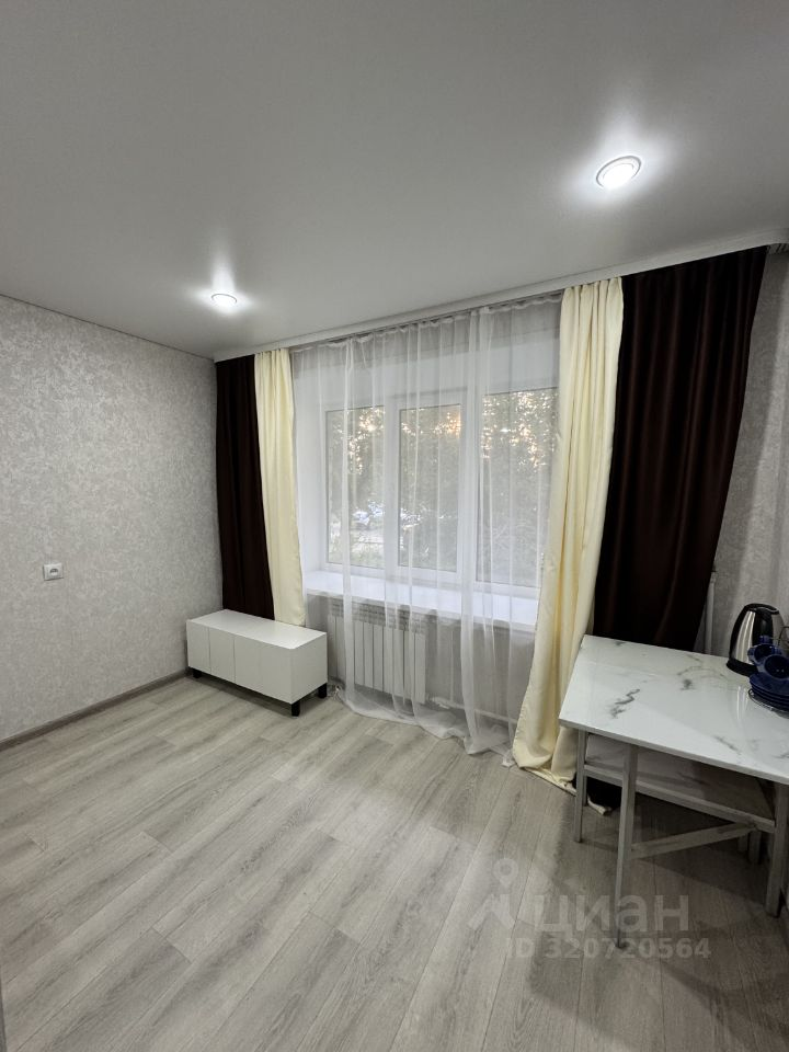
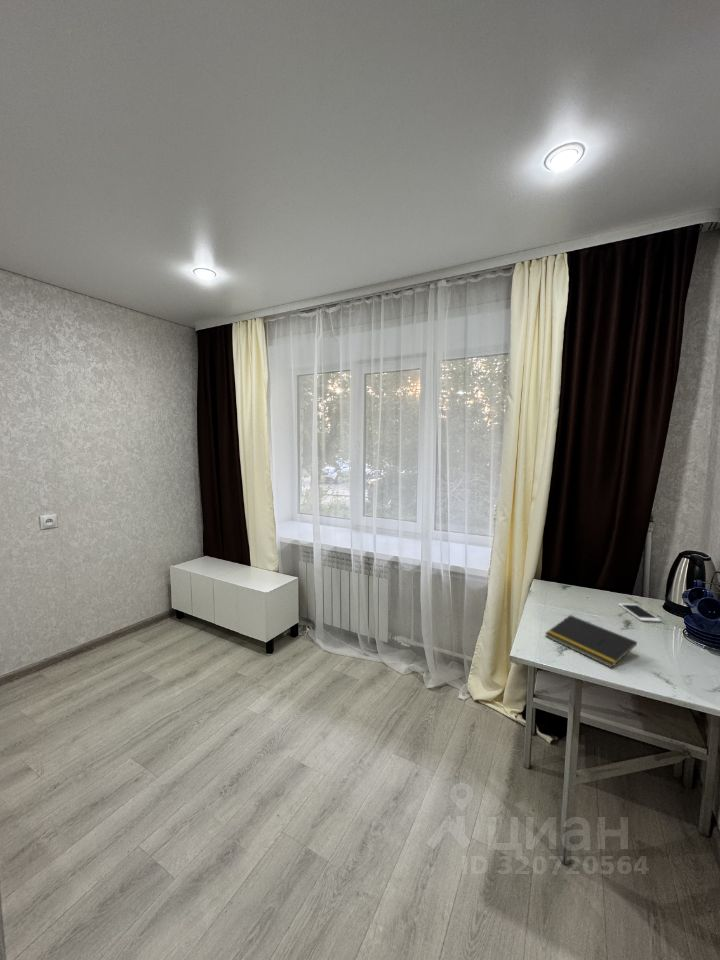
+ cell phone (638, 612)
+ notepad (588, 638)
